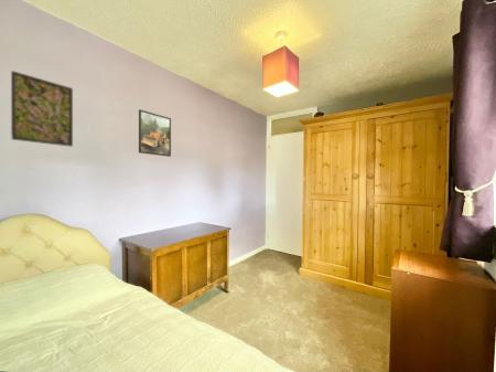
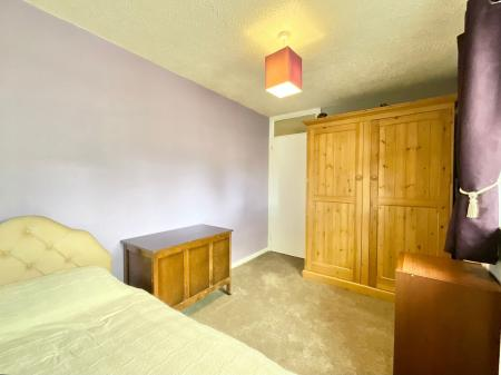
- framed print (155, 134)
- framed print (44, 111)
